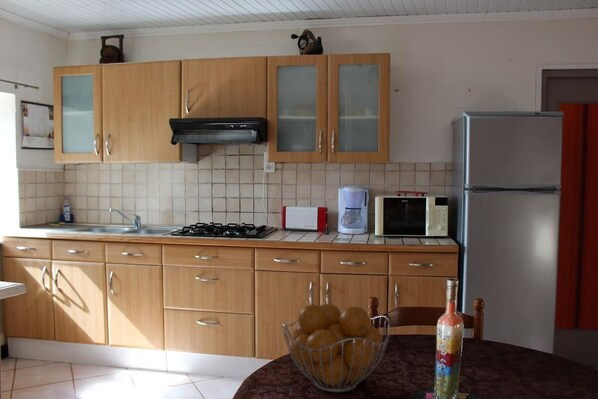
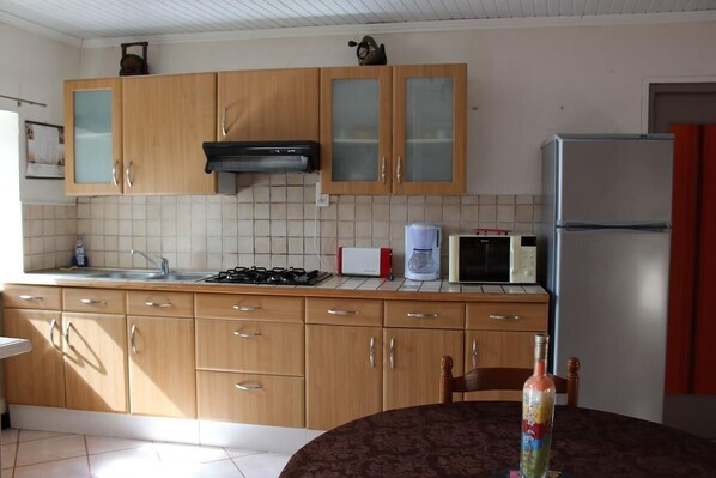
- fruit basket (335, 343)
